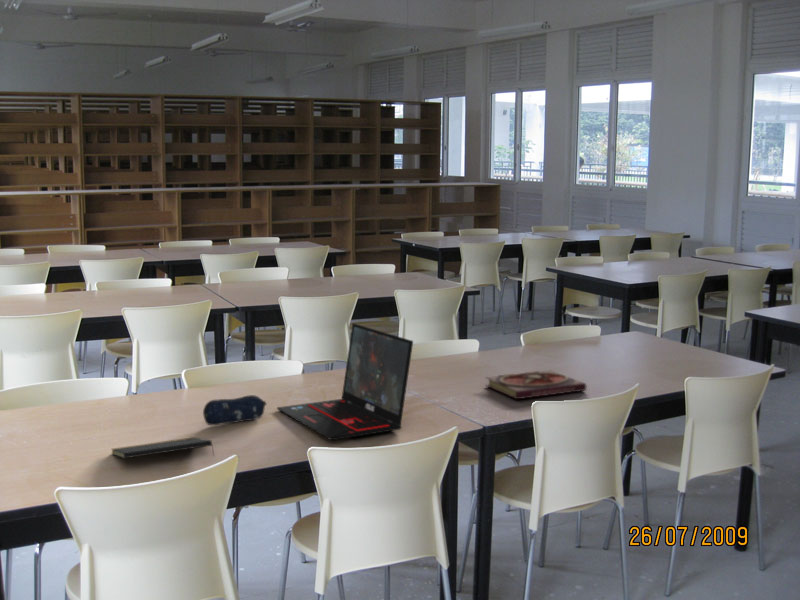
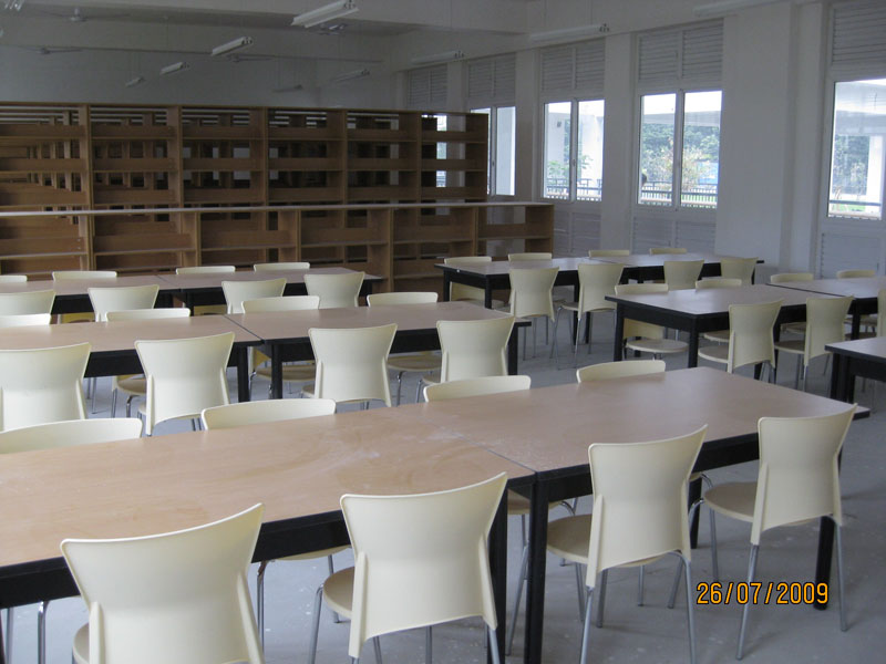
- laptop (344, 379)
- pencil case (234, 410)
- book (534, 381)
- notepad (161, 447)
